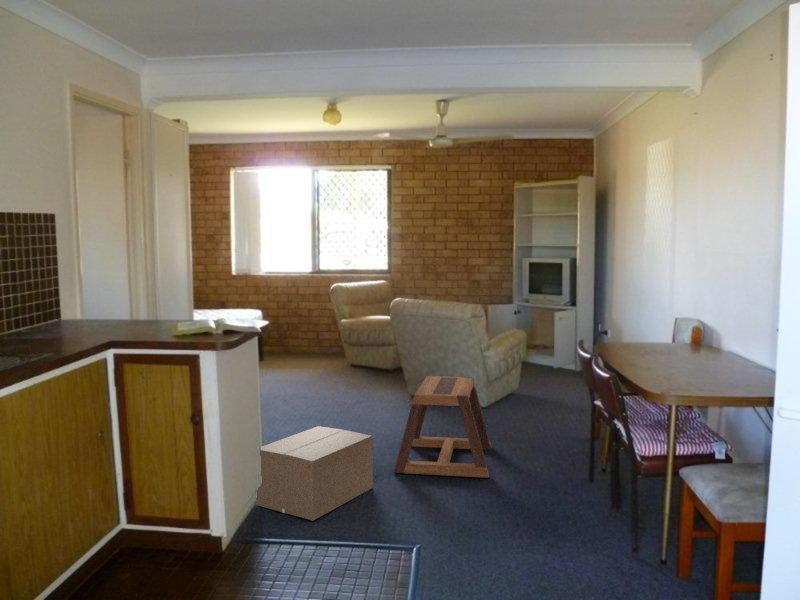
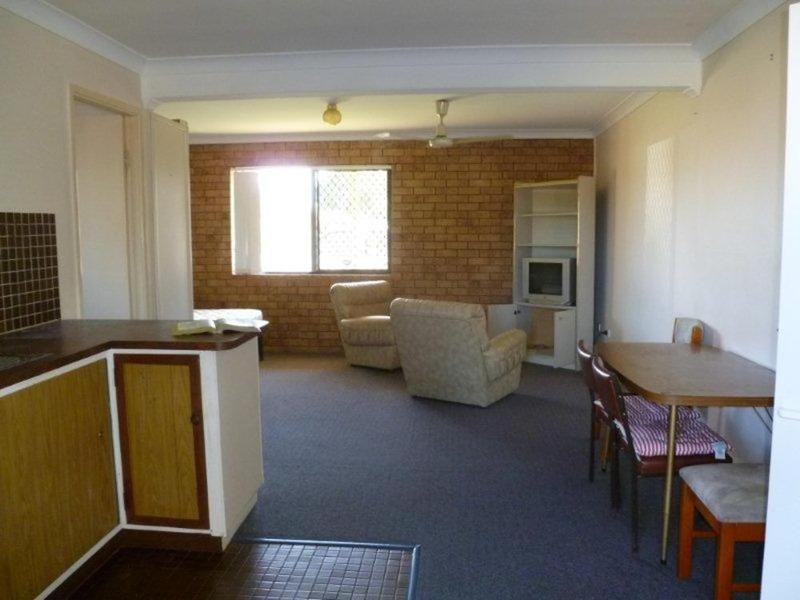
- stool (445, 437)
- cardboard box (316, 468)
